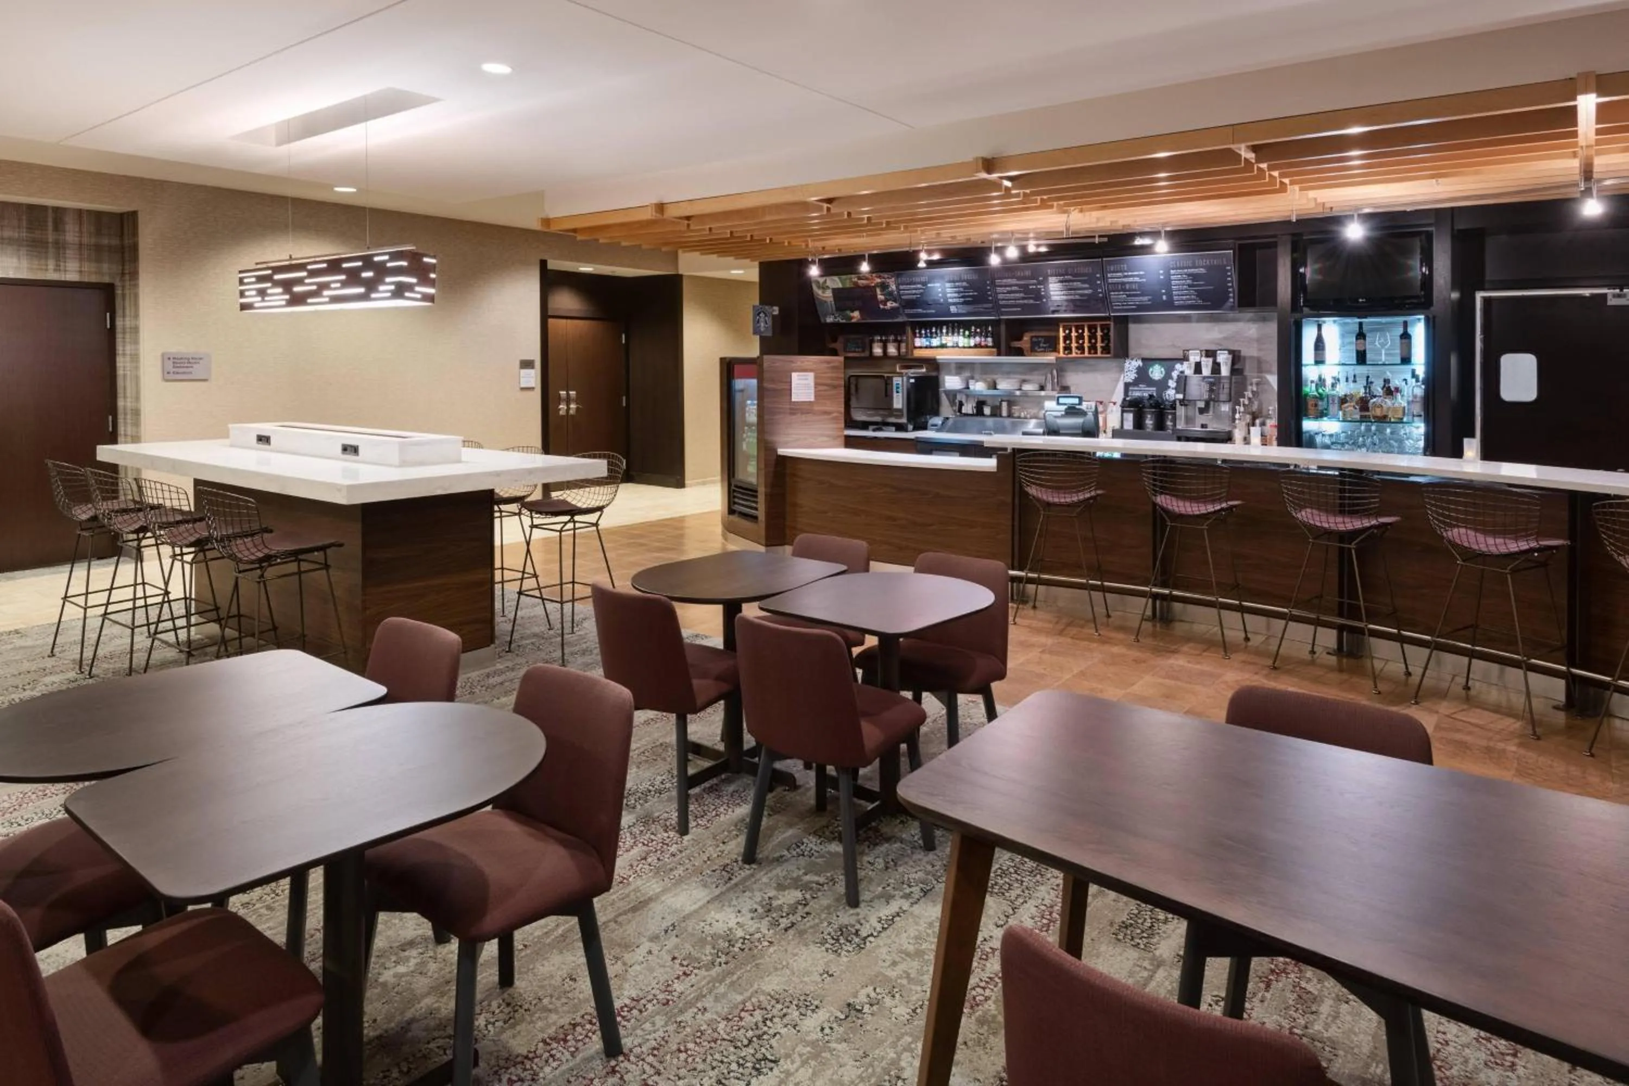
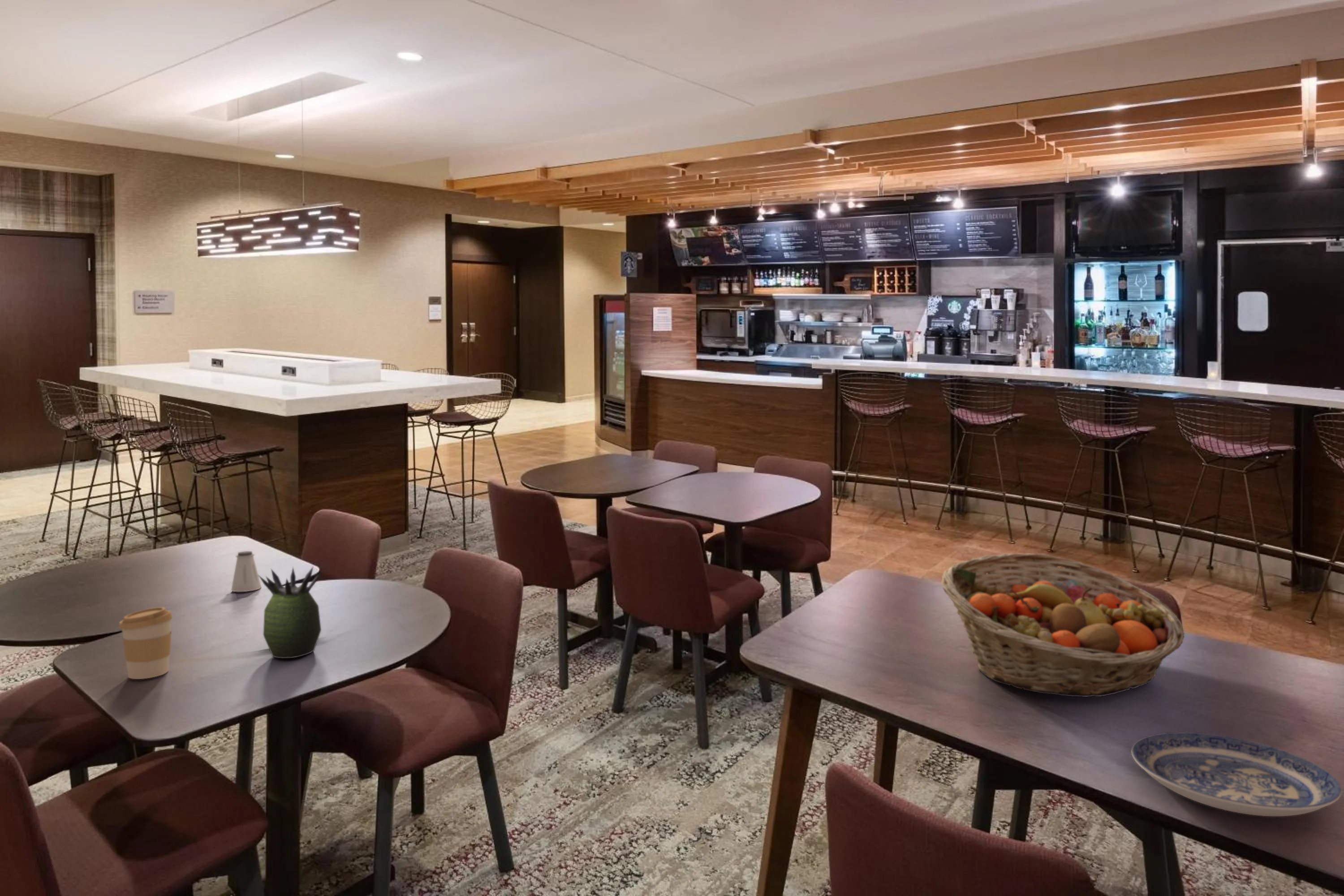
+ plate (1230, 778)
+ coffee cup (147, 642)
+ saltshaker (246, 570)
+ succulent plant (292, 612)
+ fruit basket (1058, 620)
